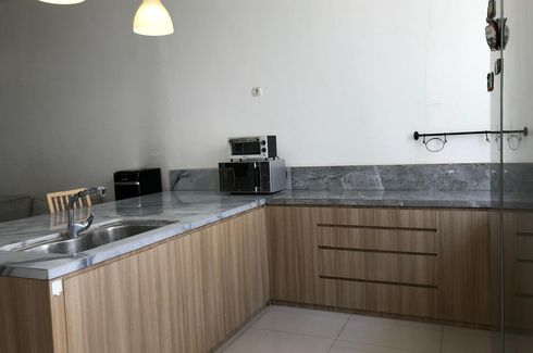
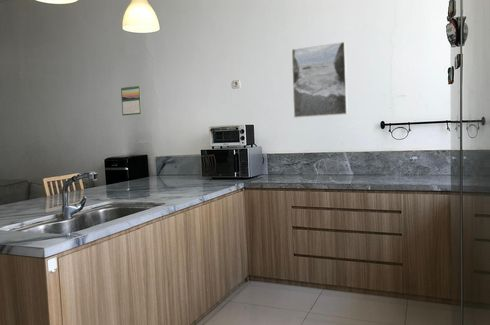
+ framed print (319, 81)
+ calendar (131, 100)
